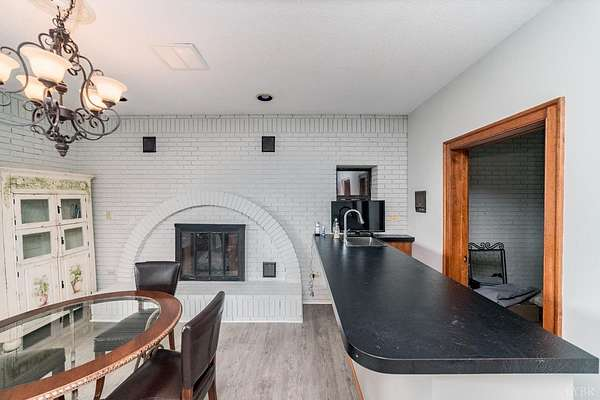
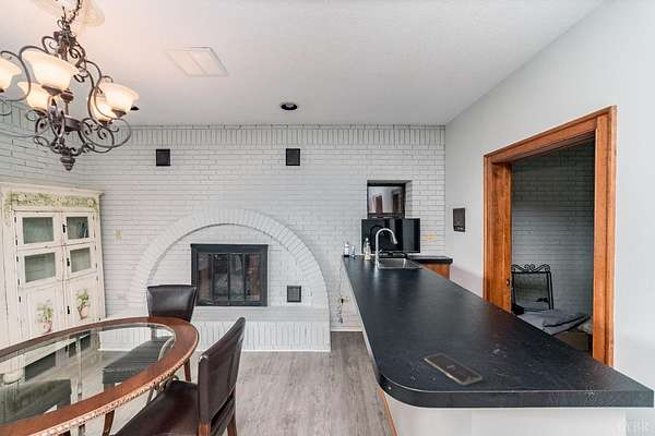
+ smartphone (451, 367)
